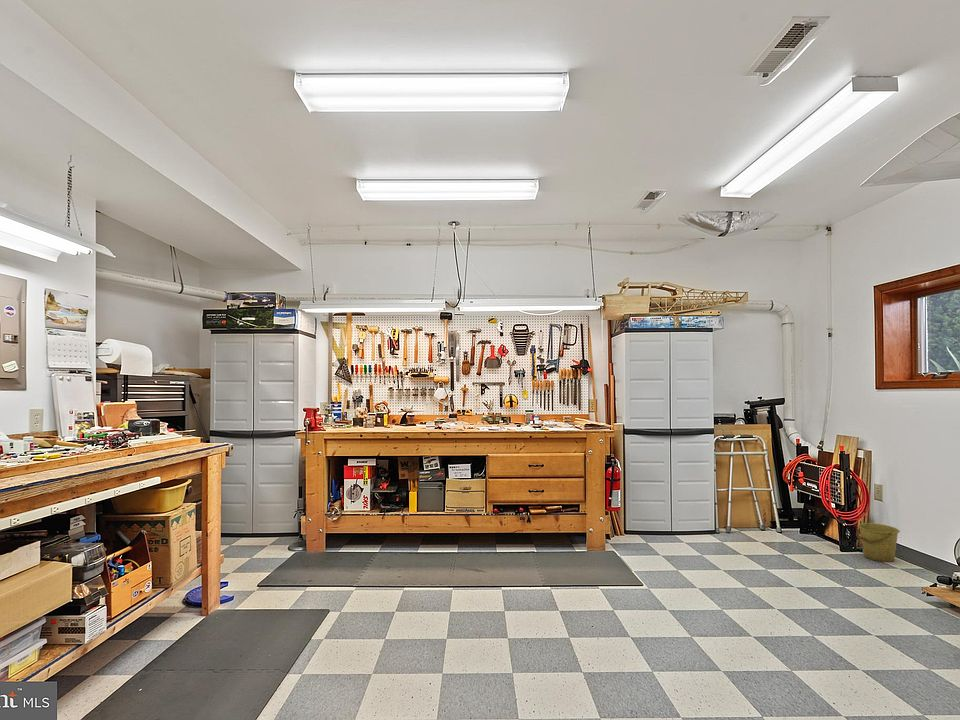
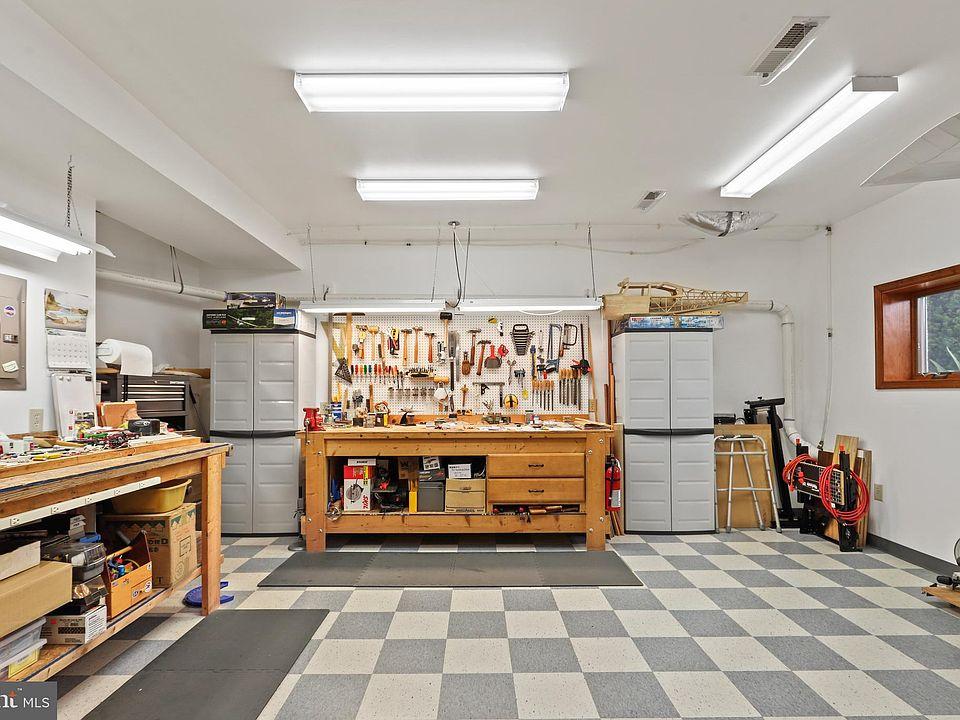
- bucket (878, 542)
